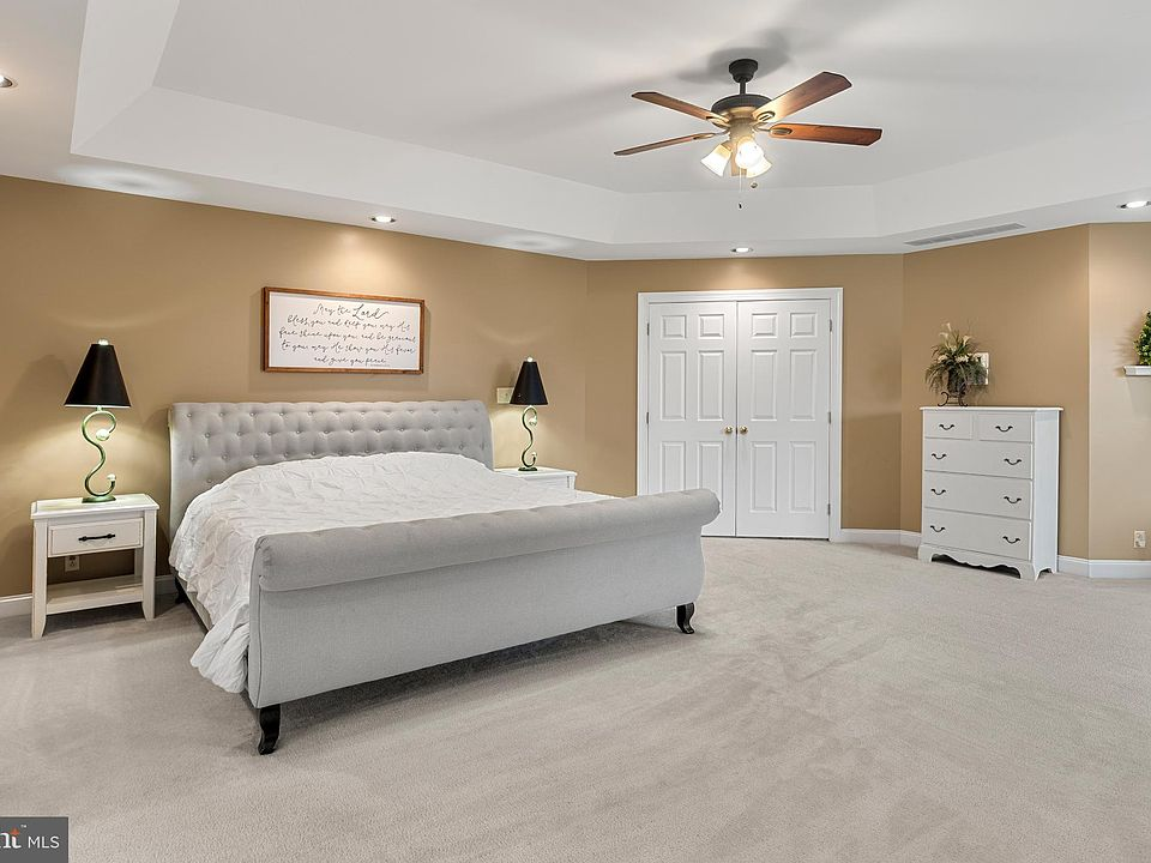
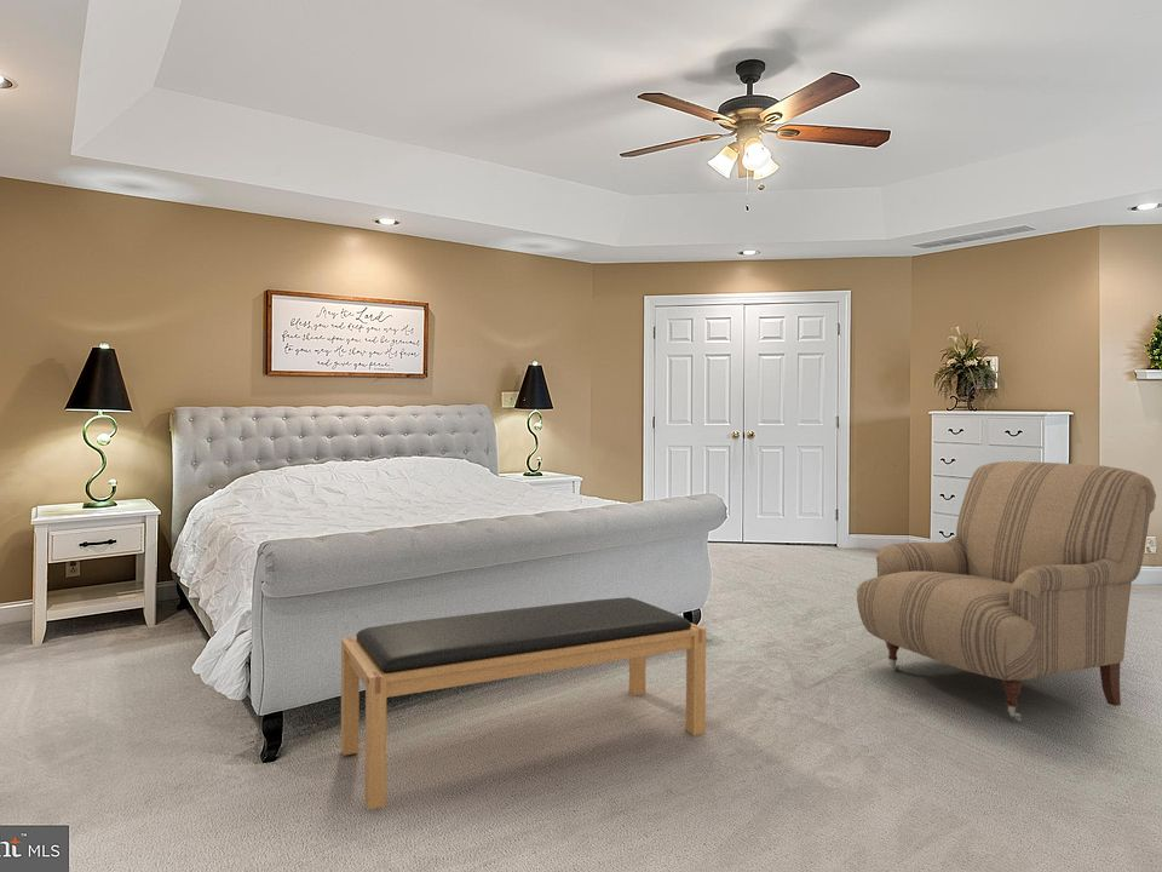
+ chair (994, 574)
+ bench (528, 673)
